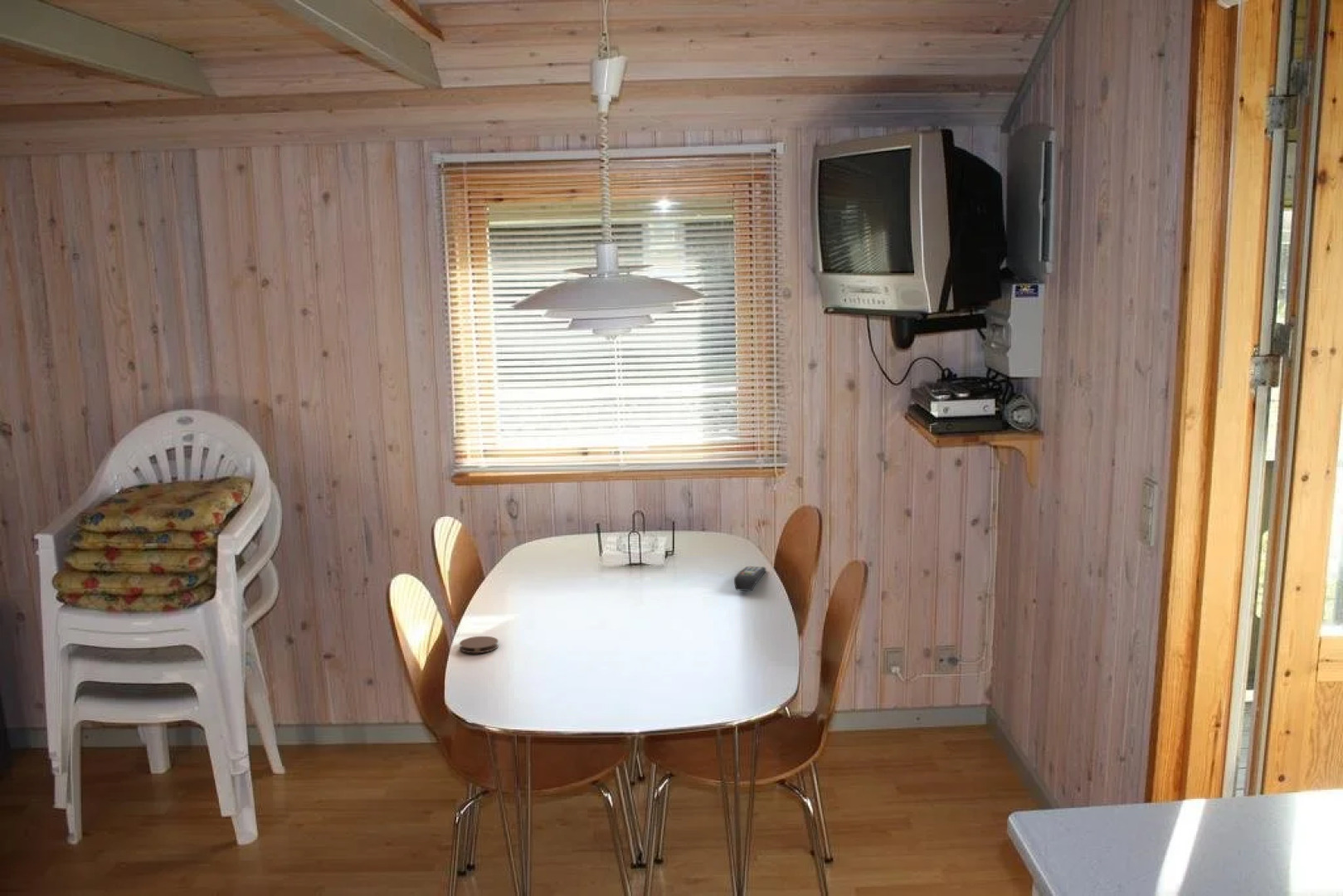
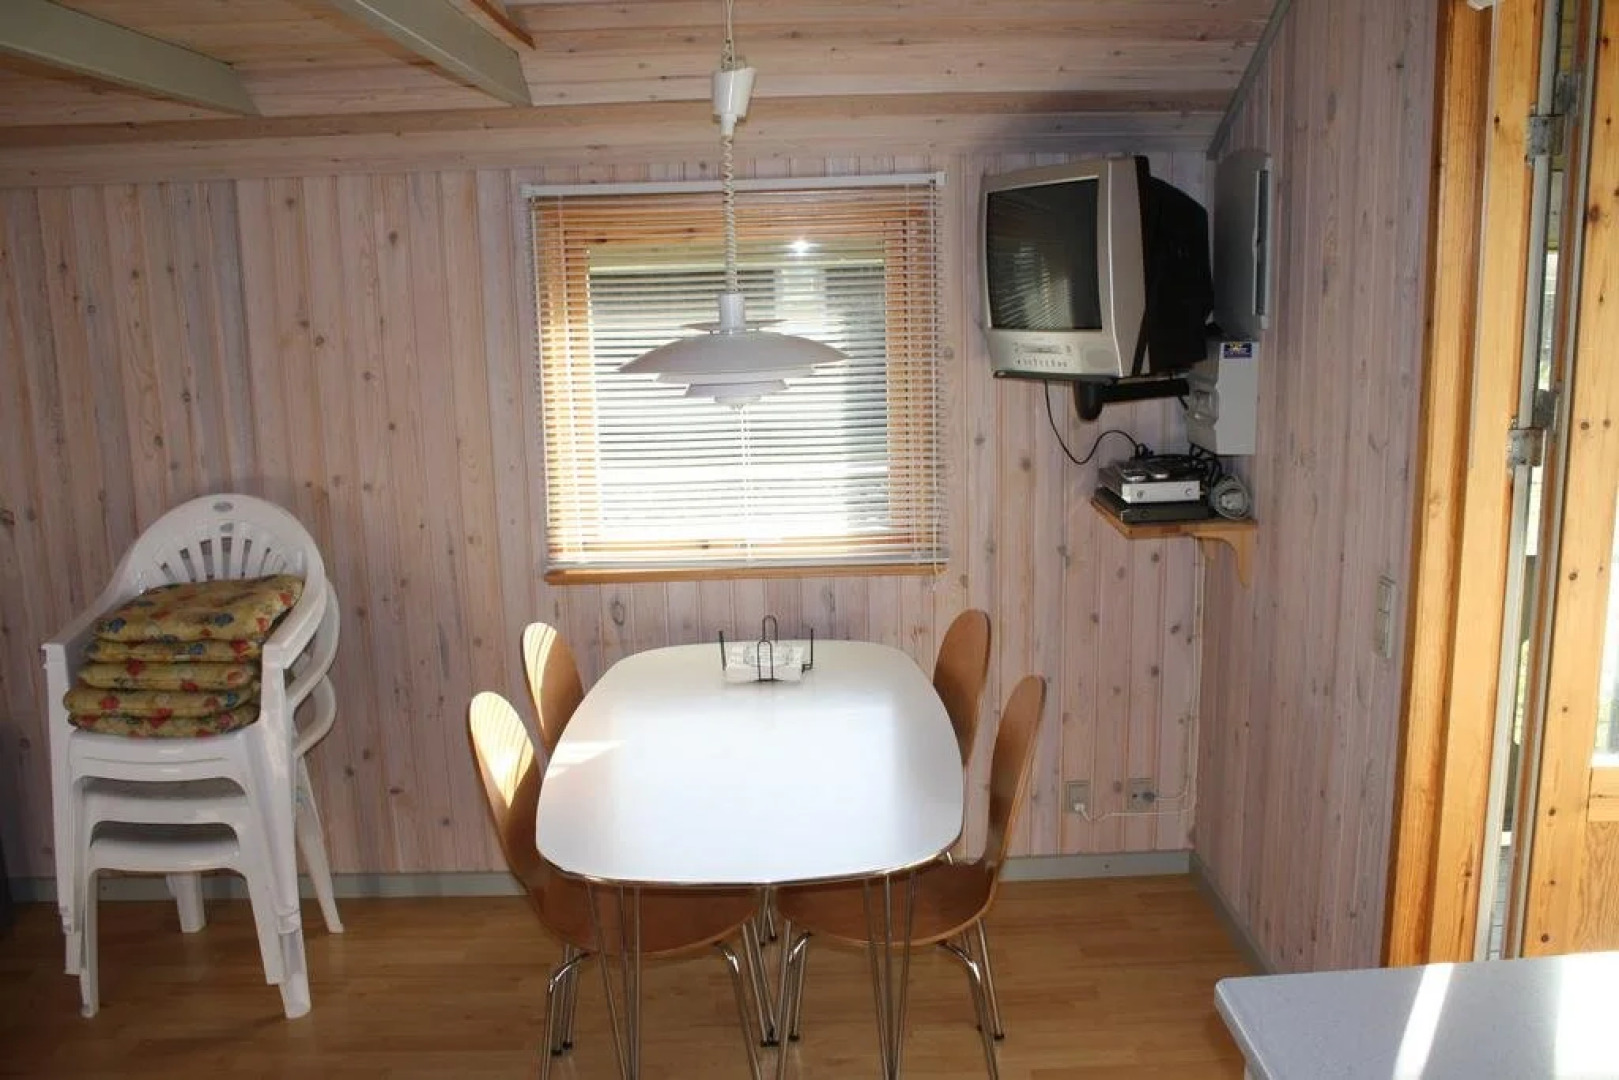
- remote control (750, 576)
- coaster (479, 644)
